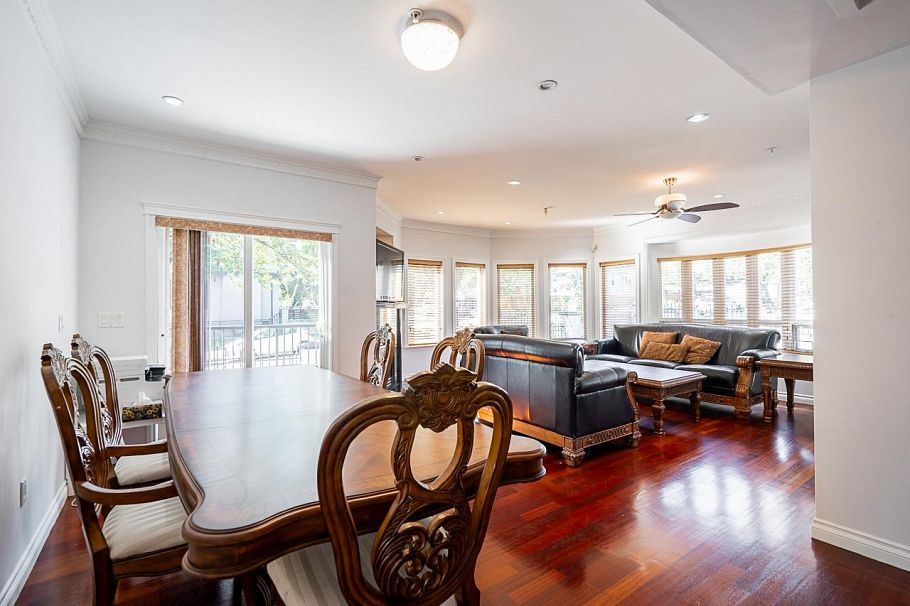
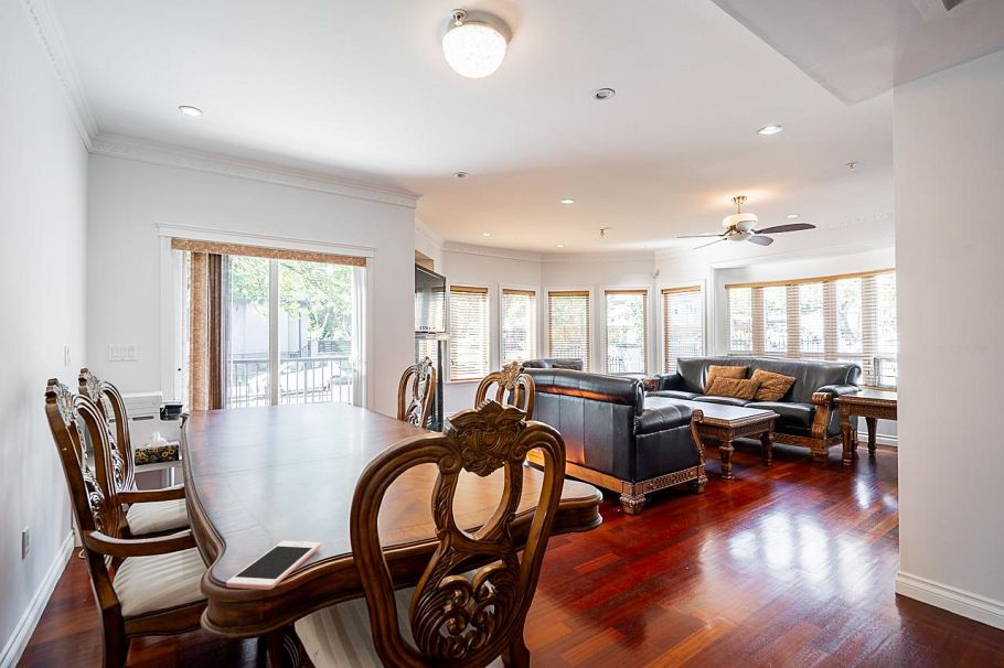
+ cell phone (277, 562)
